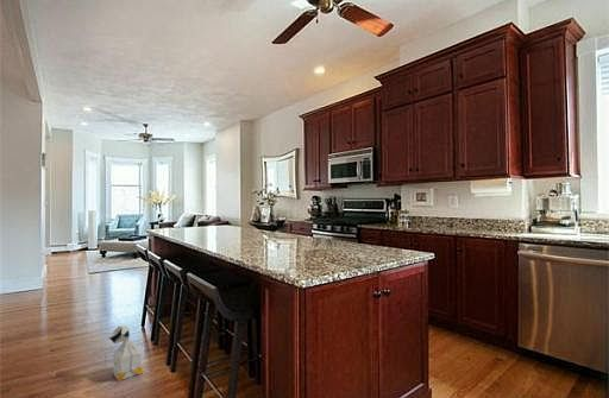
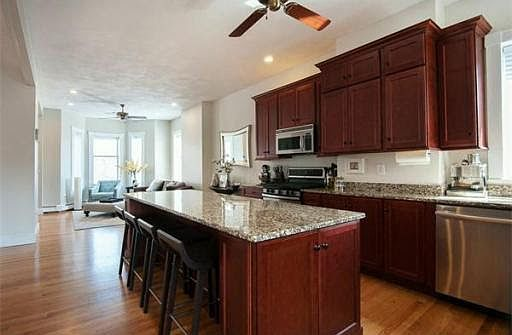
- bag (126, 348)
